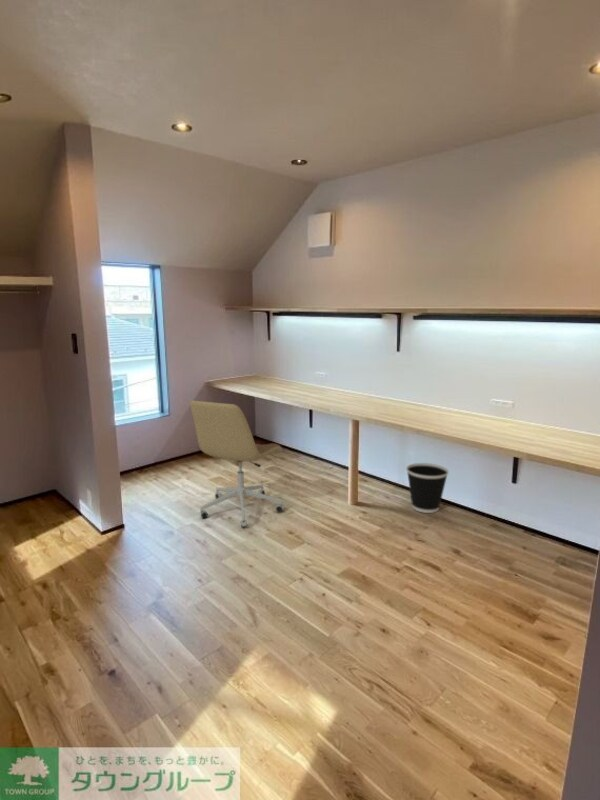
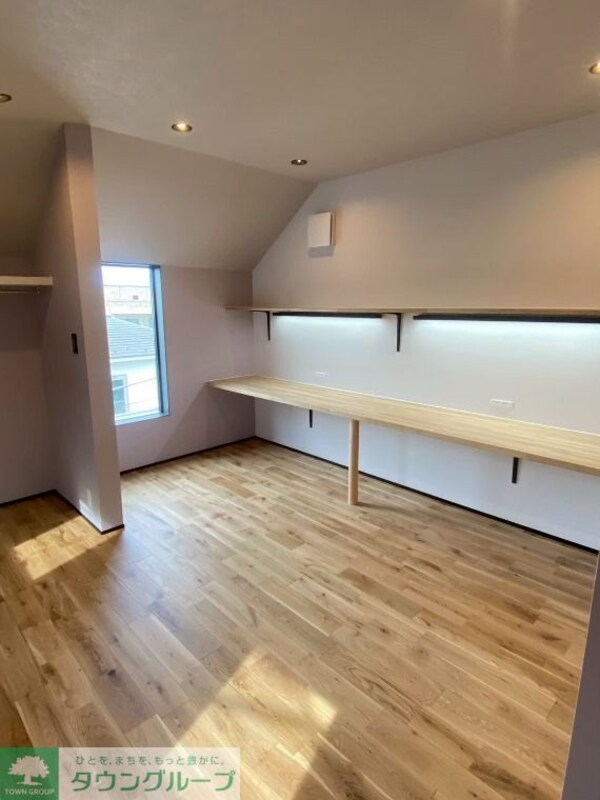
- office chair (238, 454)
- wastebasket (426, 488)
